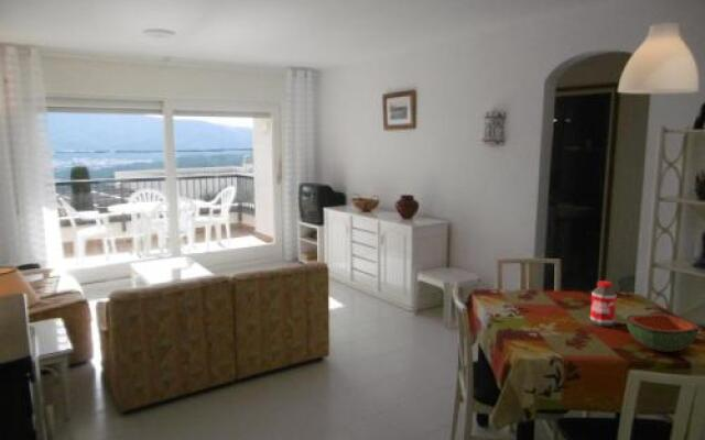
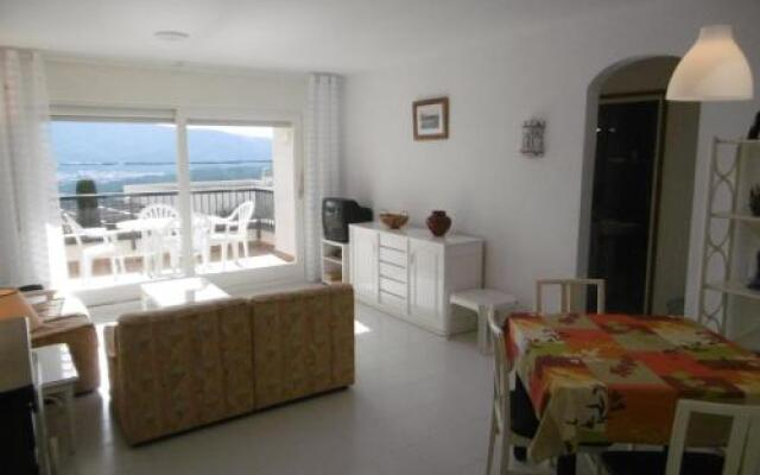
- bottle (603, 302)
- bowl (661, 334)
